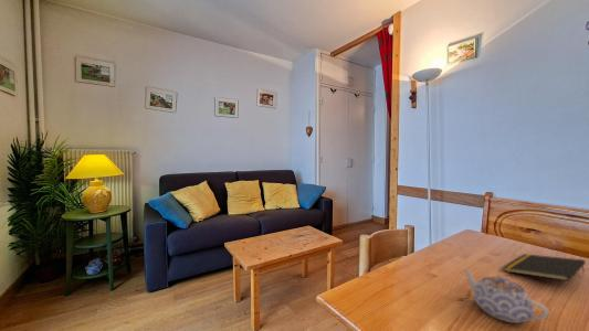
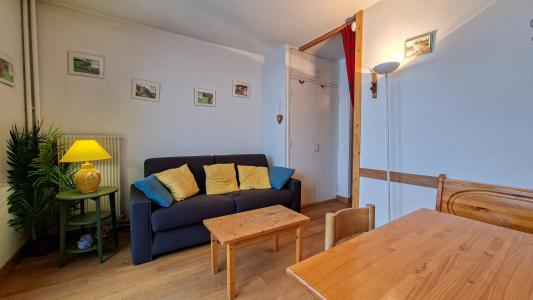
- teapot (498, 293)
- notepad (543, 265)
